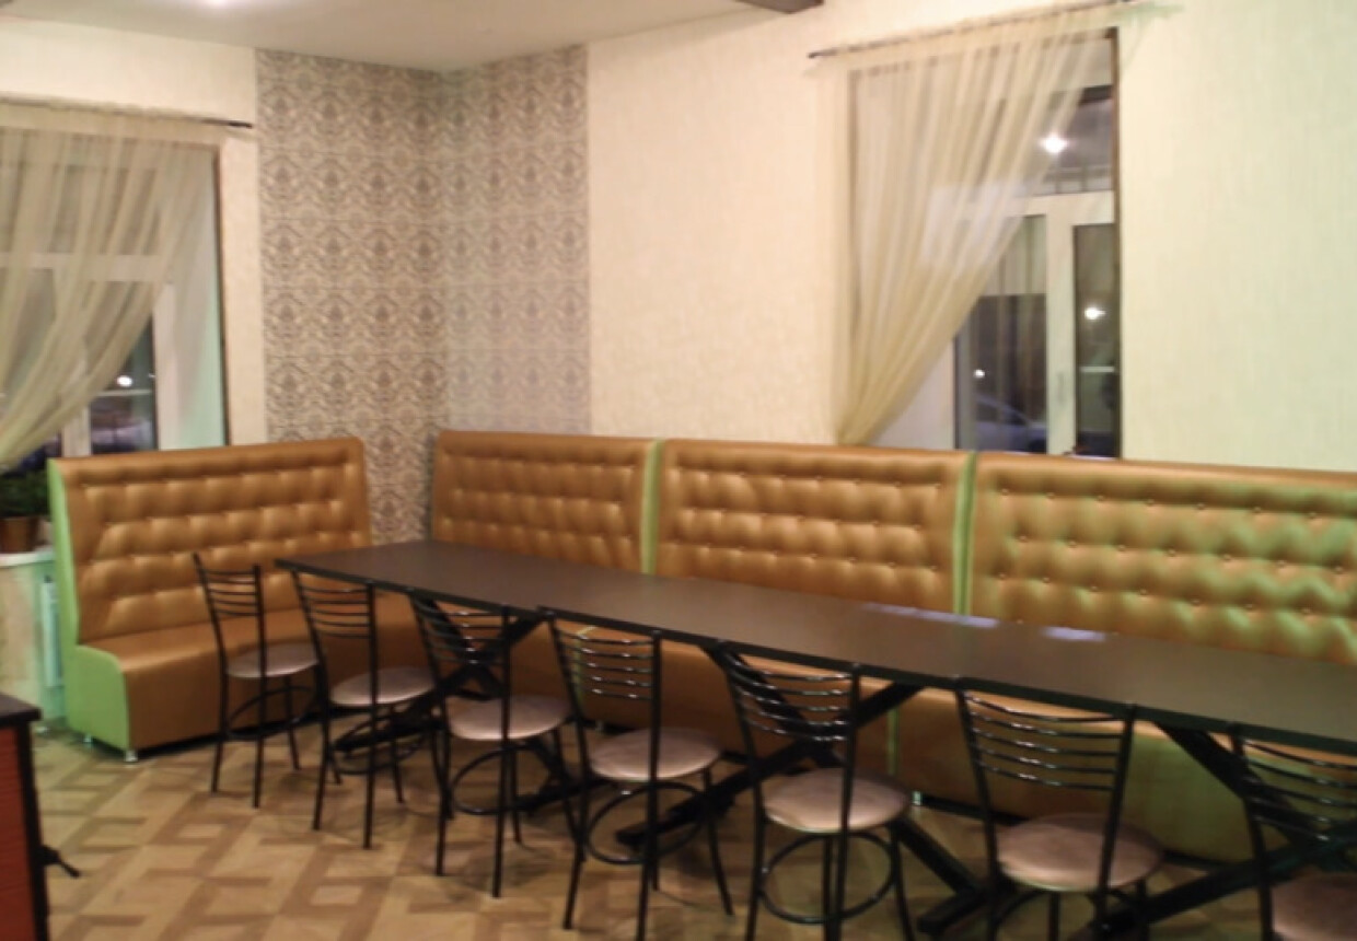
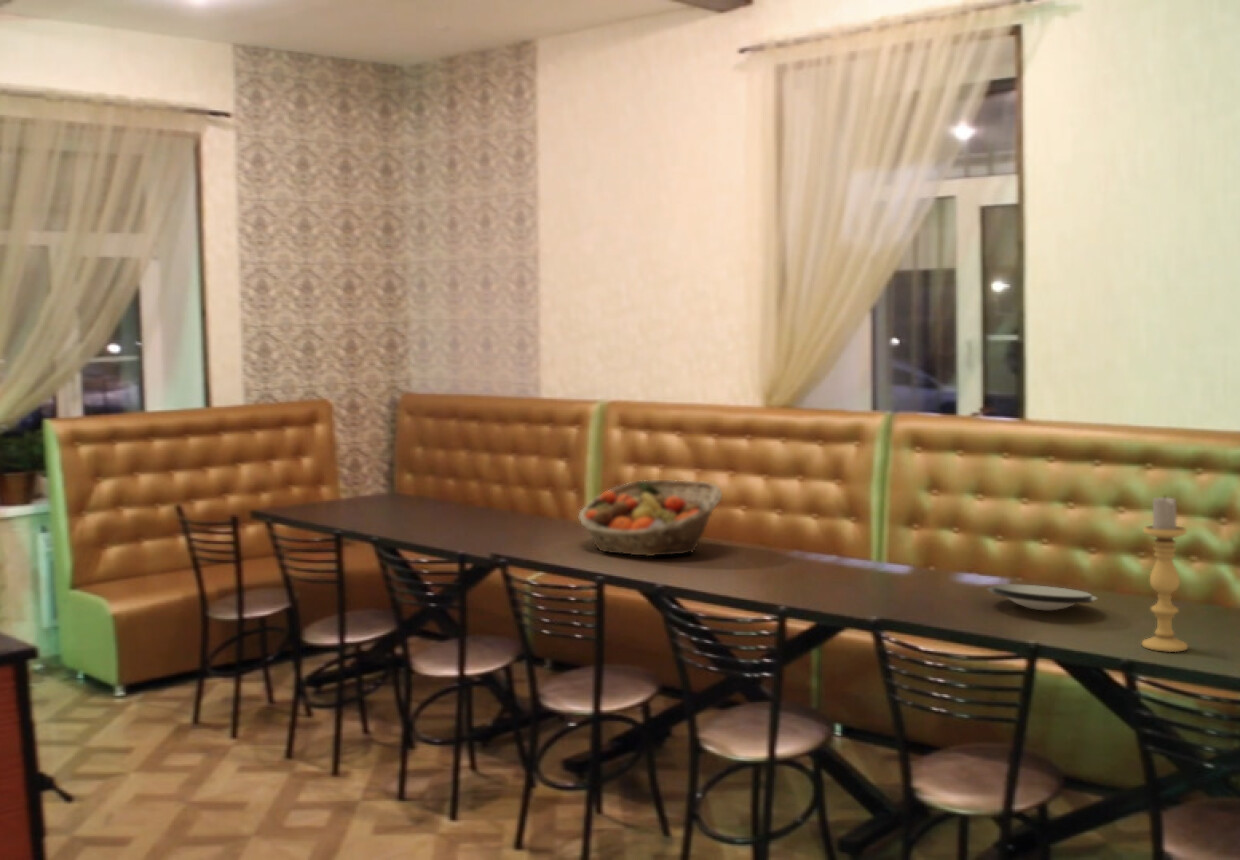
+ candle holder (1164, 571)
+ fruit basket (649, 516)
+ plate (1041, 597)
